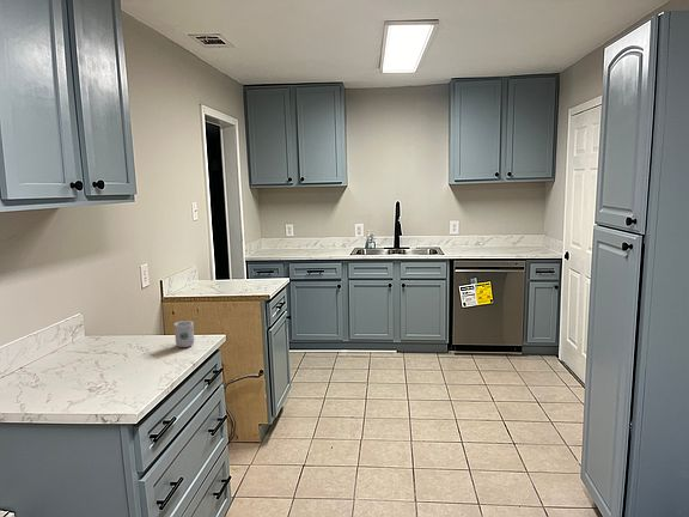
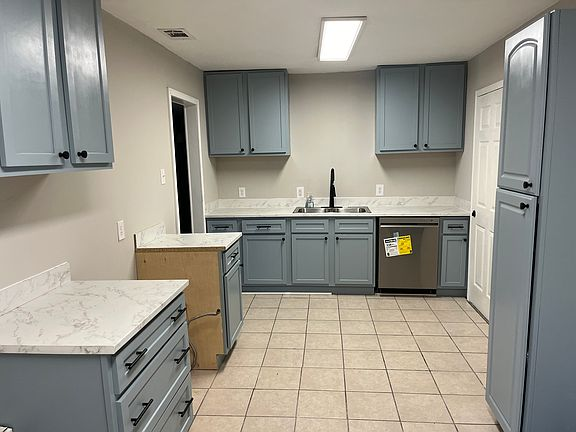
- mug (183, 330)
